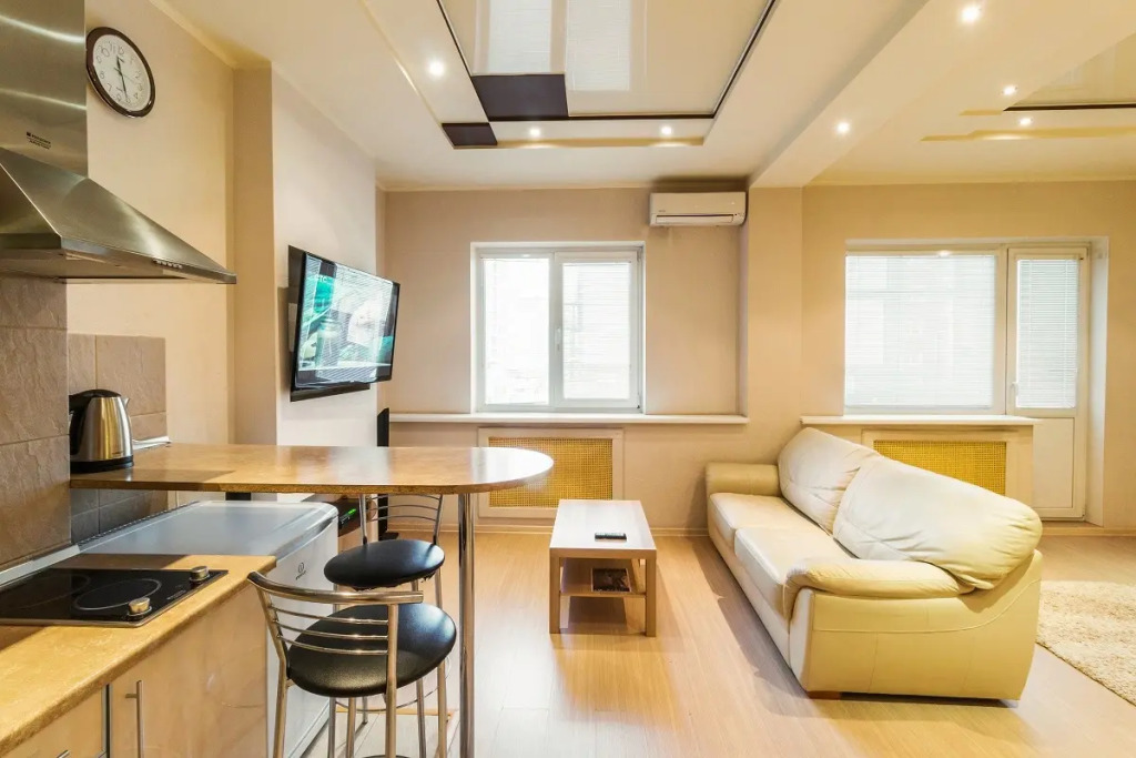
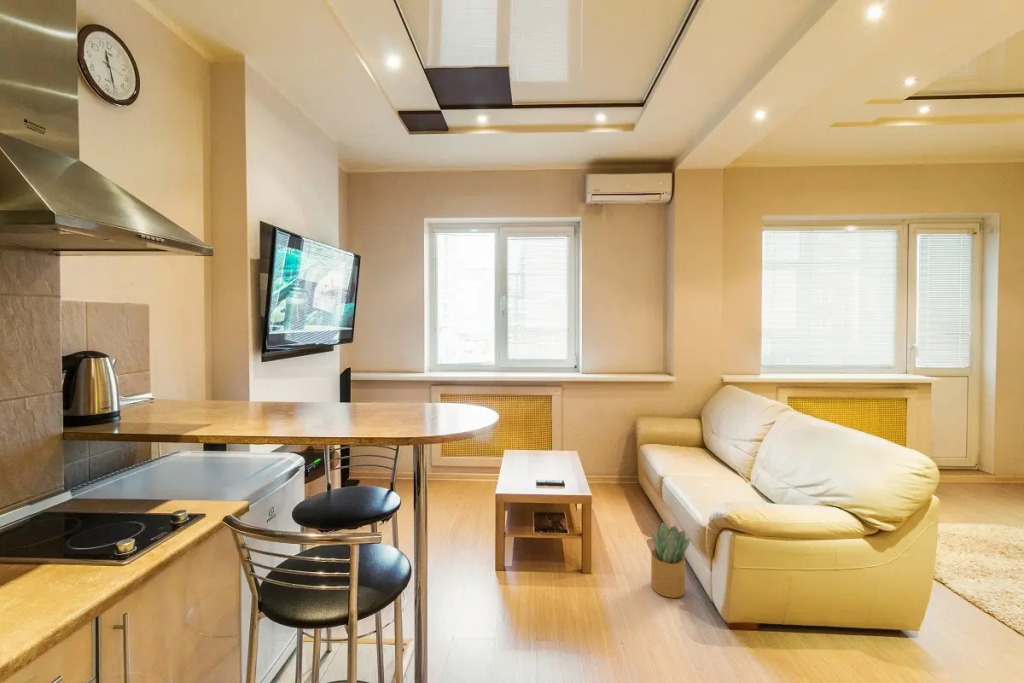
+ potted plant (667, 557)
